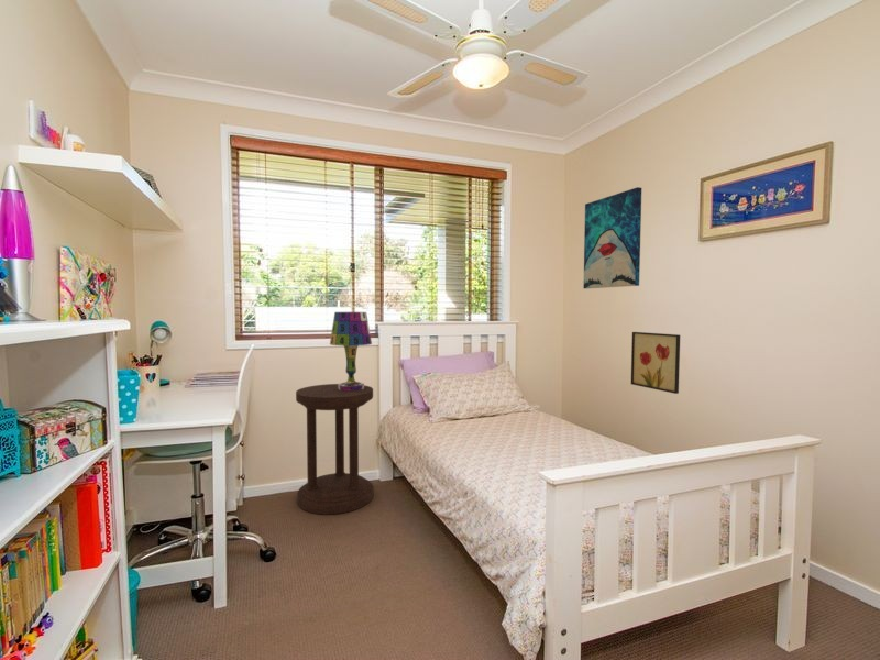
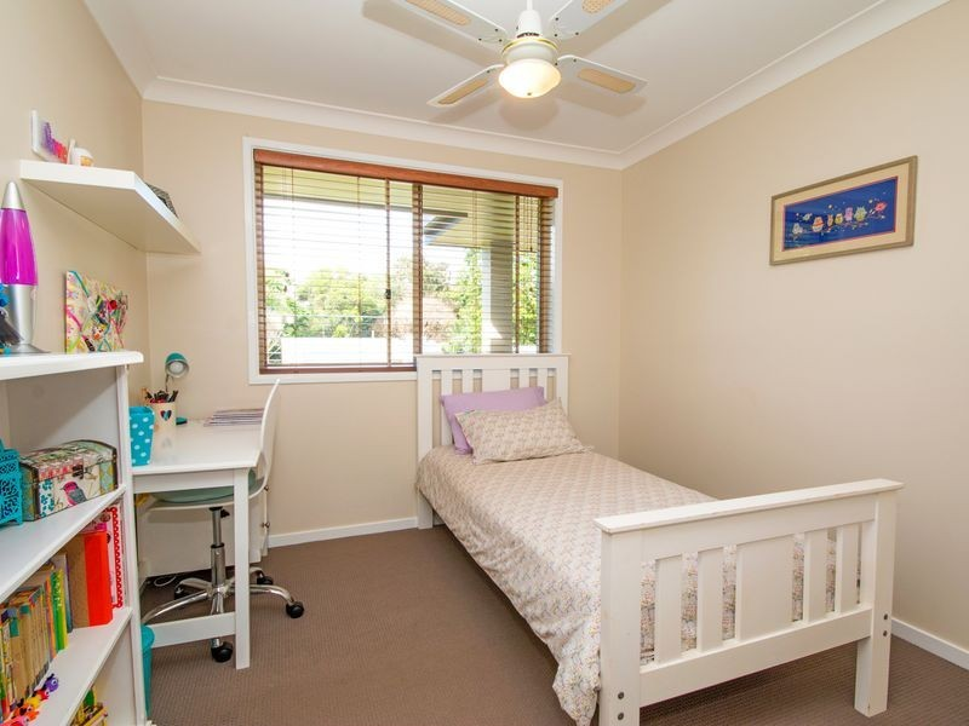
- wall art (654, 361)
- table lamp (351, 350)
- wall art (609, 242)
- side table (336, 443)
